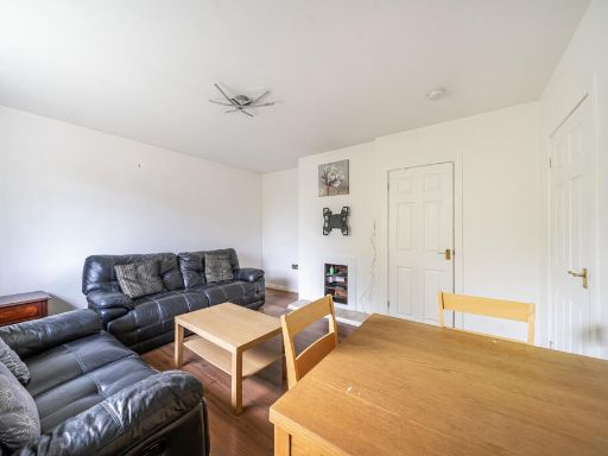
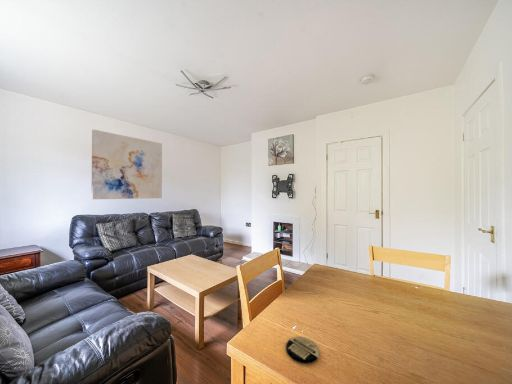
+ coaster (302, 349)
+ wall art (130, 168)
